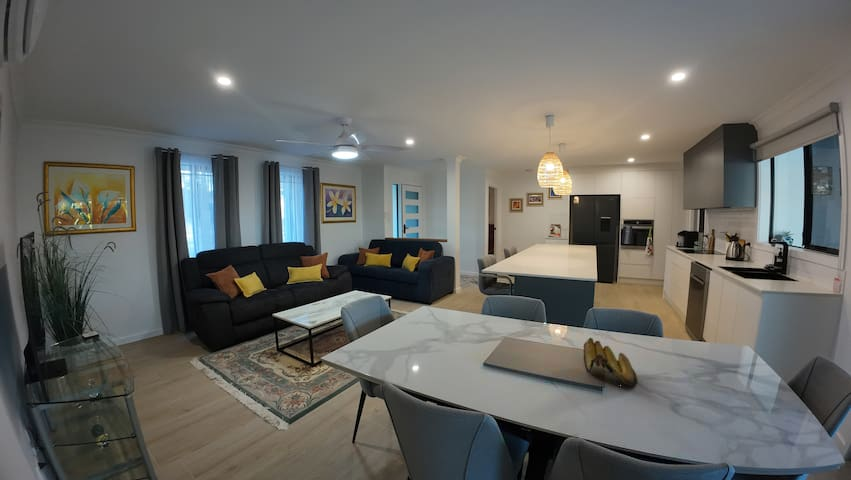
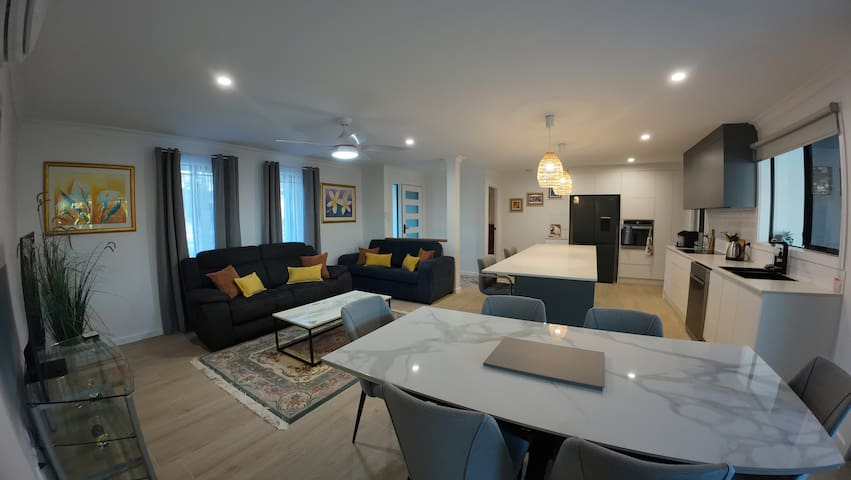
- banana bunch (609, 360)
